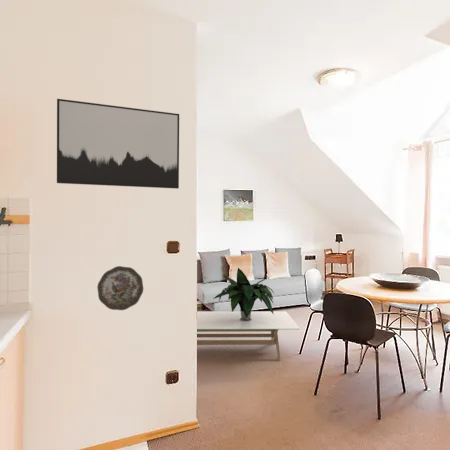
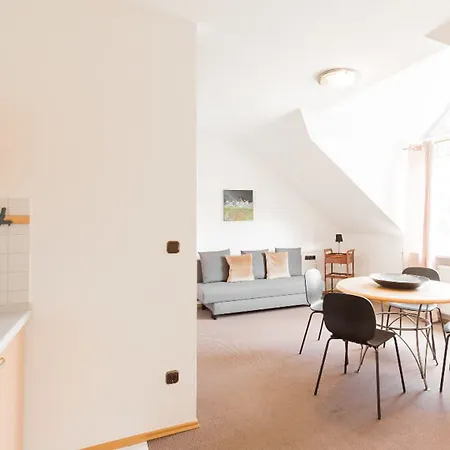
- potted plant (243, 293)
- coffee table (231, 335)
- wall art (121, 146)
- decorative plate (120, 287)
